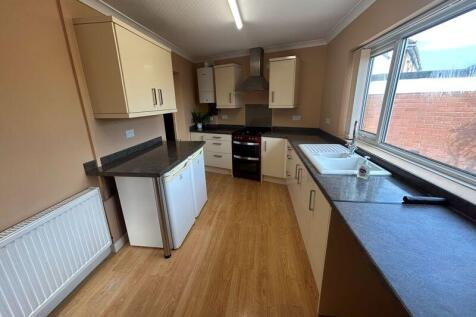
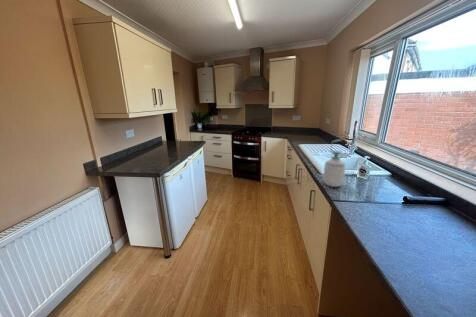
+ soap bottle (335, 162)
